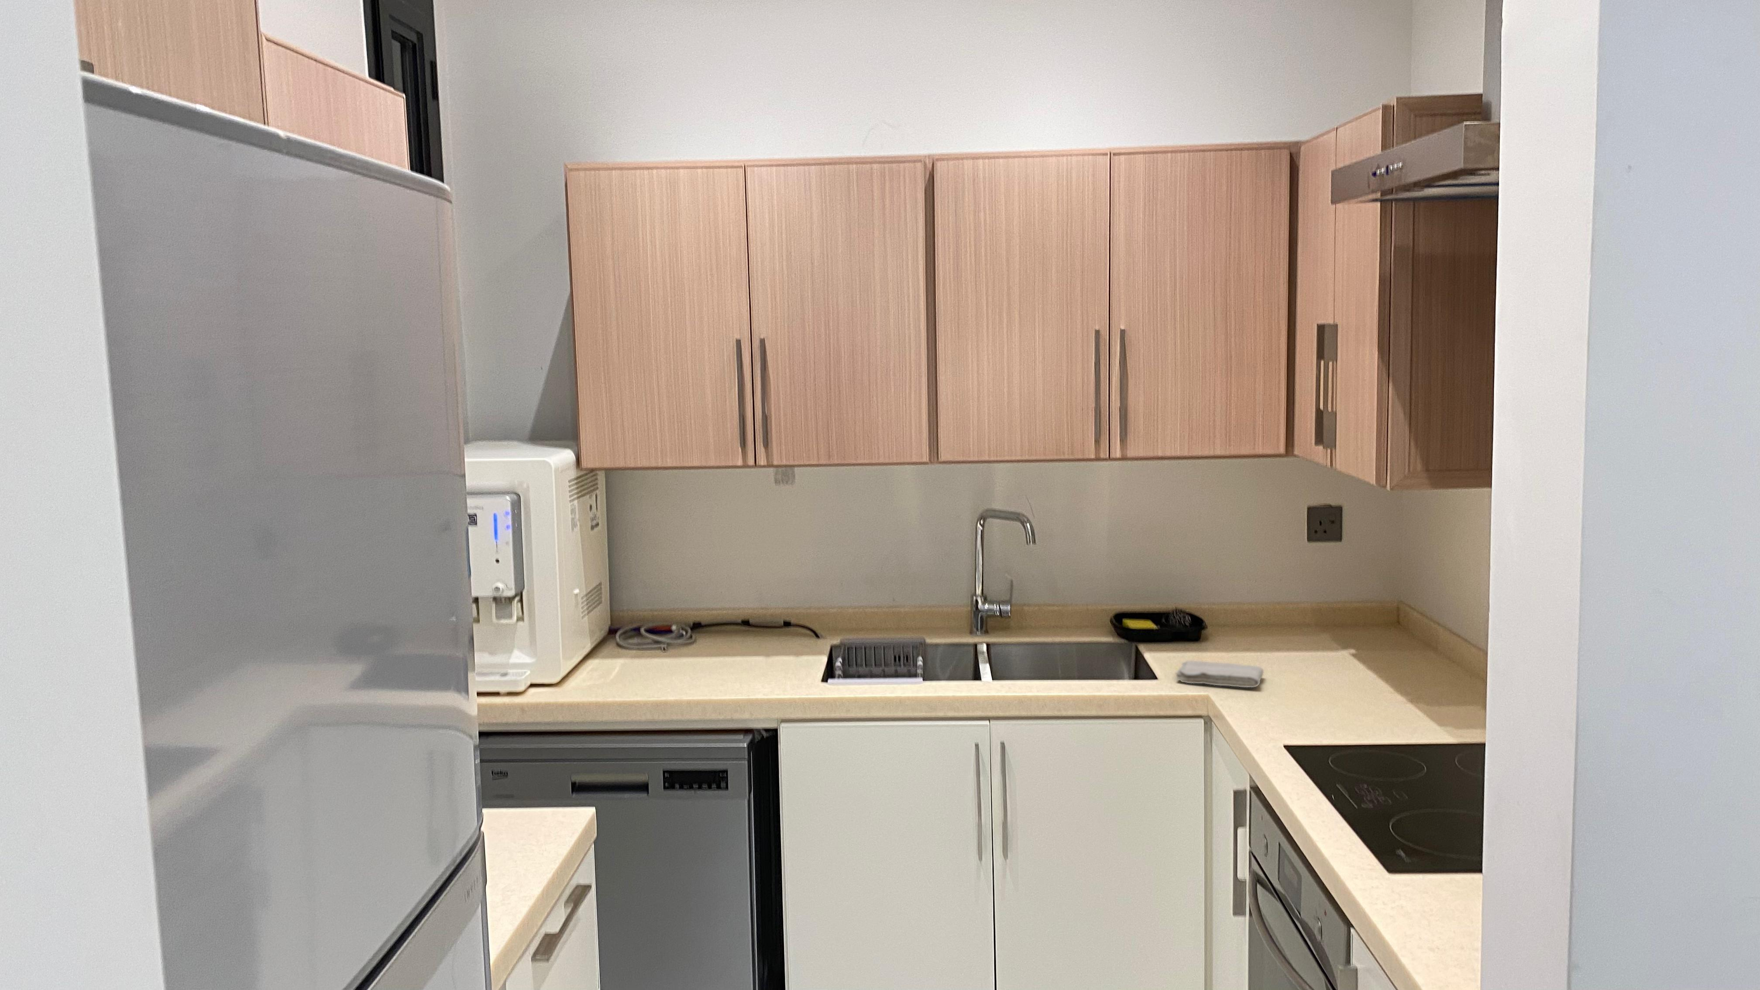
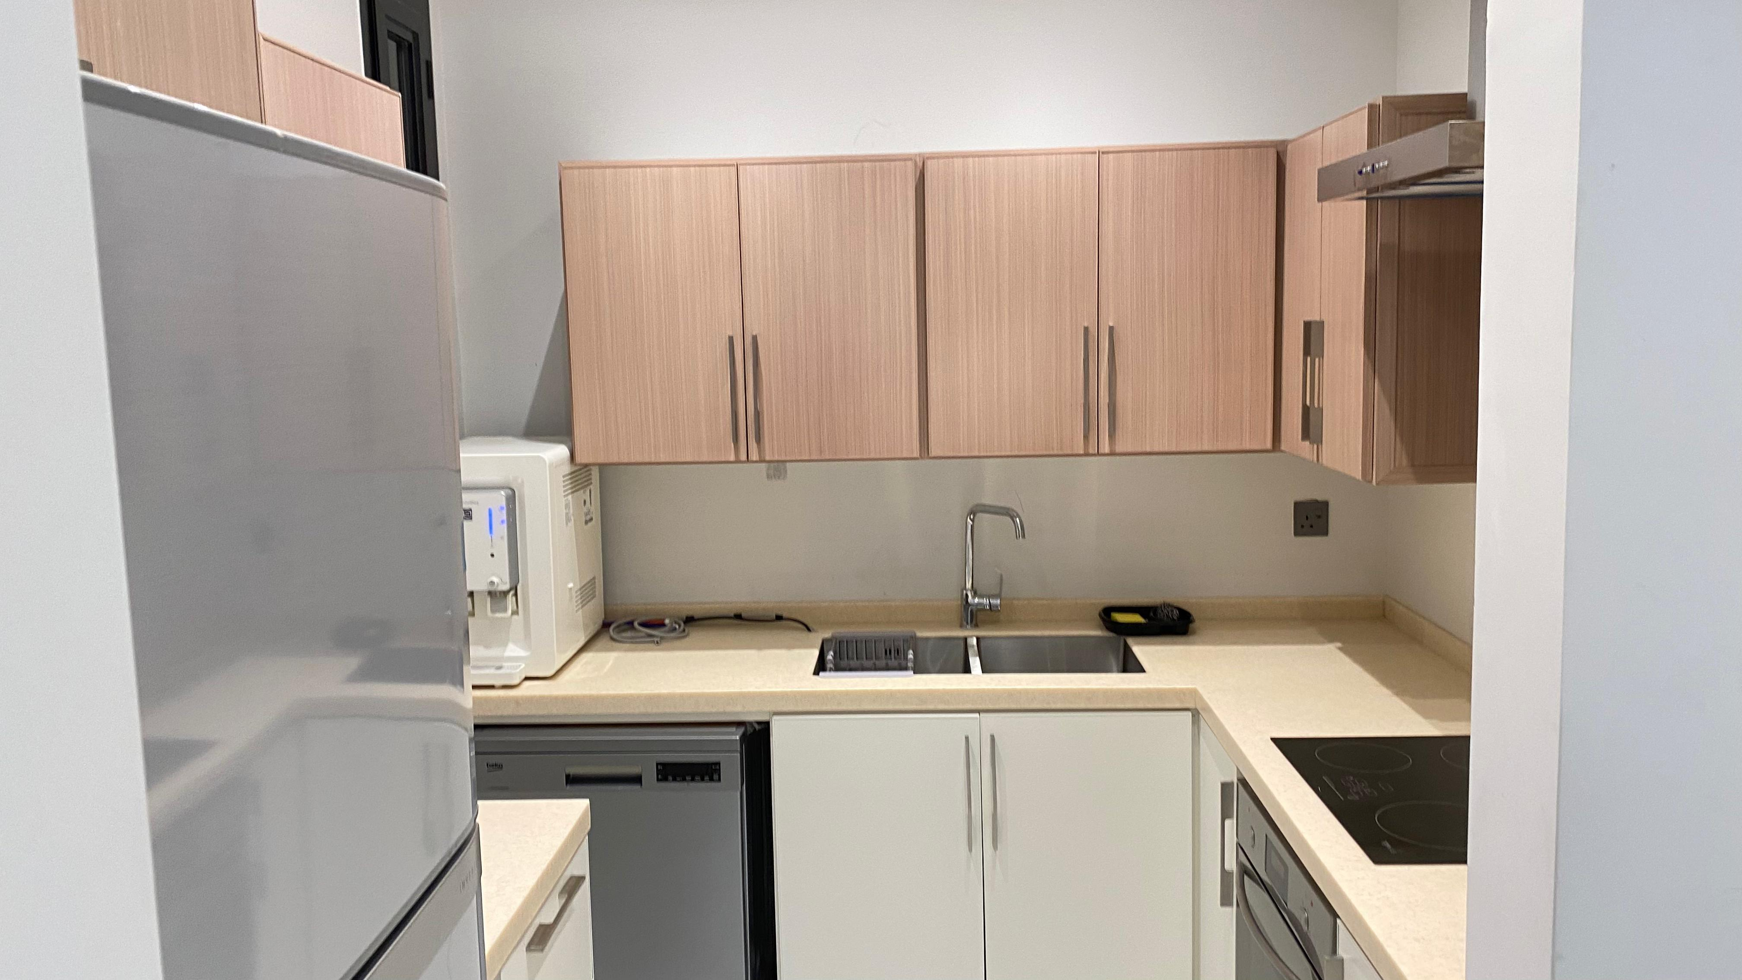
- washcloth (1220, 672)
